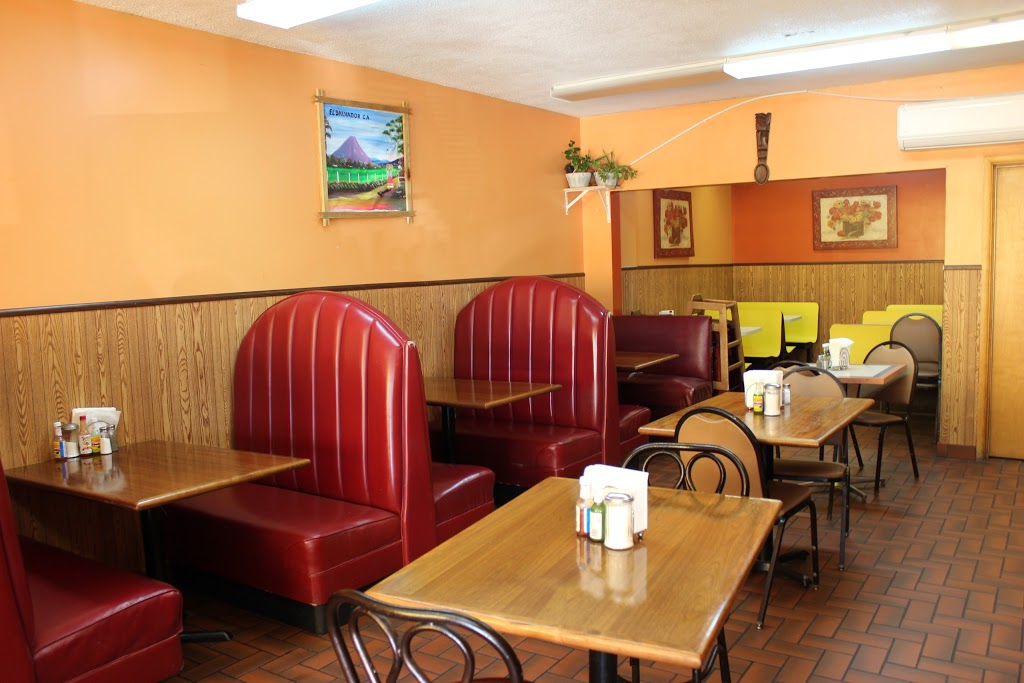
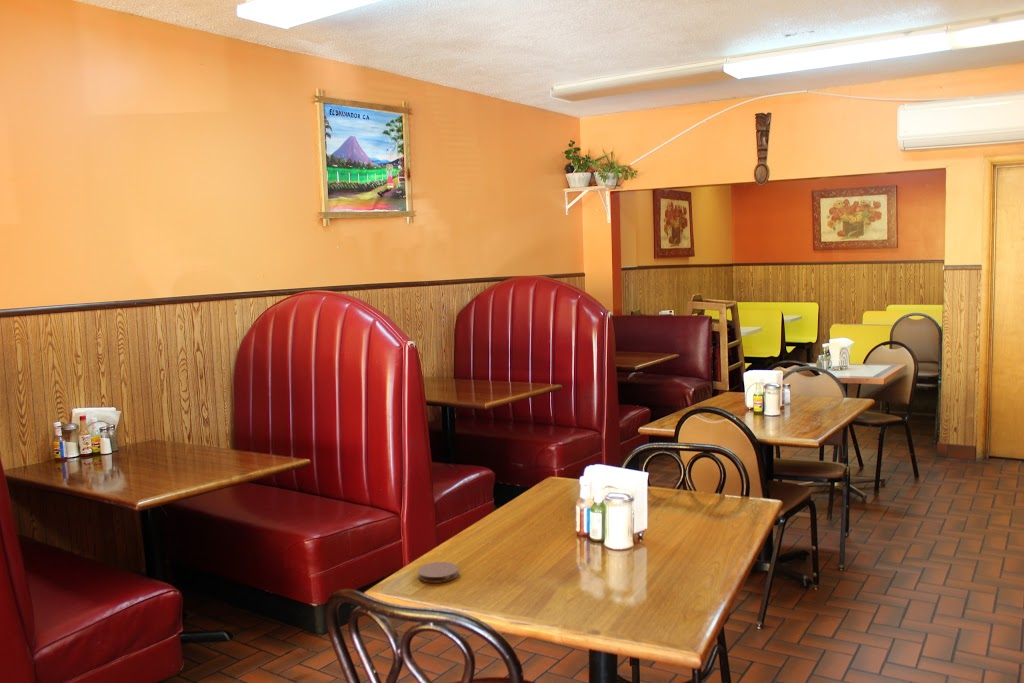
+ coaster (438, 572)
